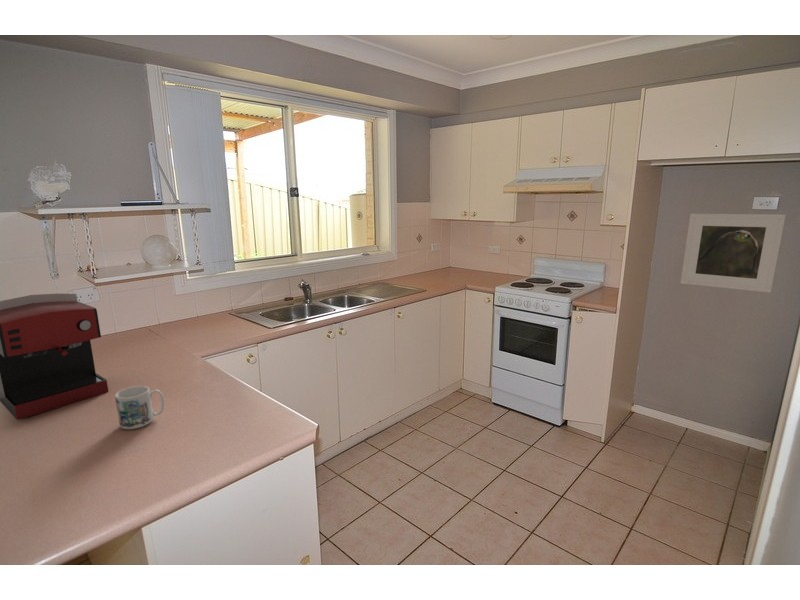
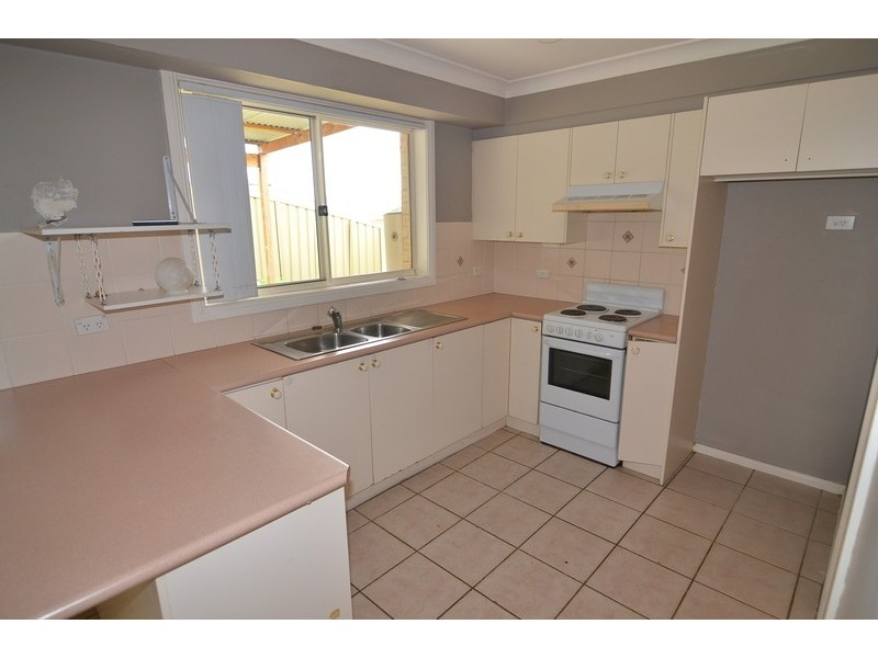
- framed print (729, 251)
- coffee maker (48, 349)
- mug (141, 406)
